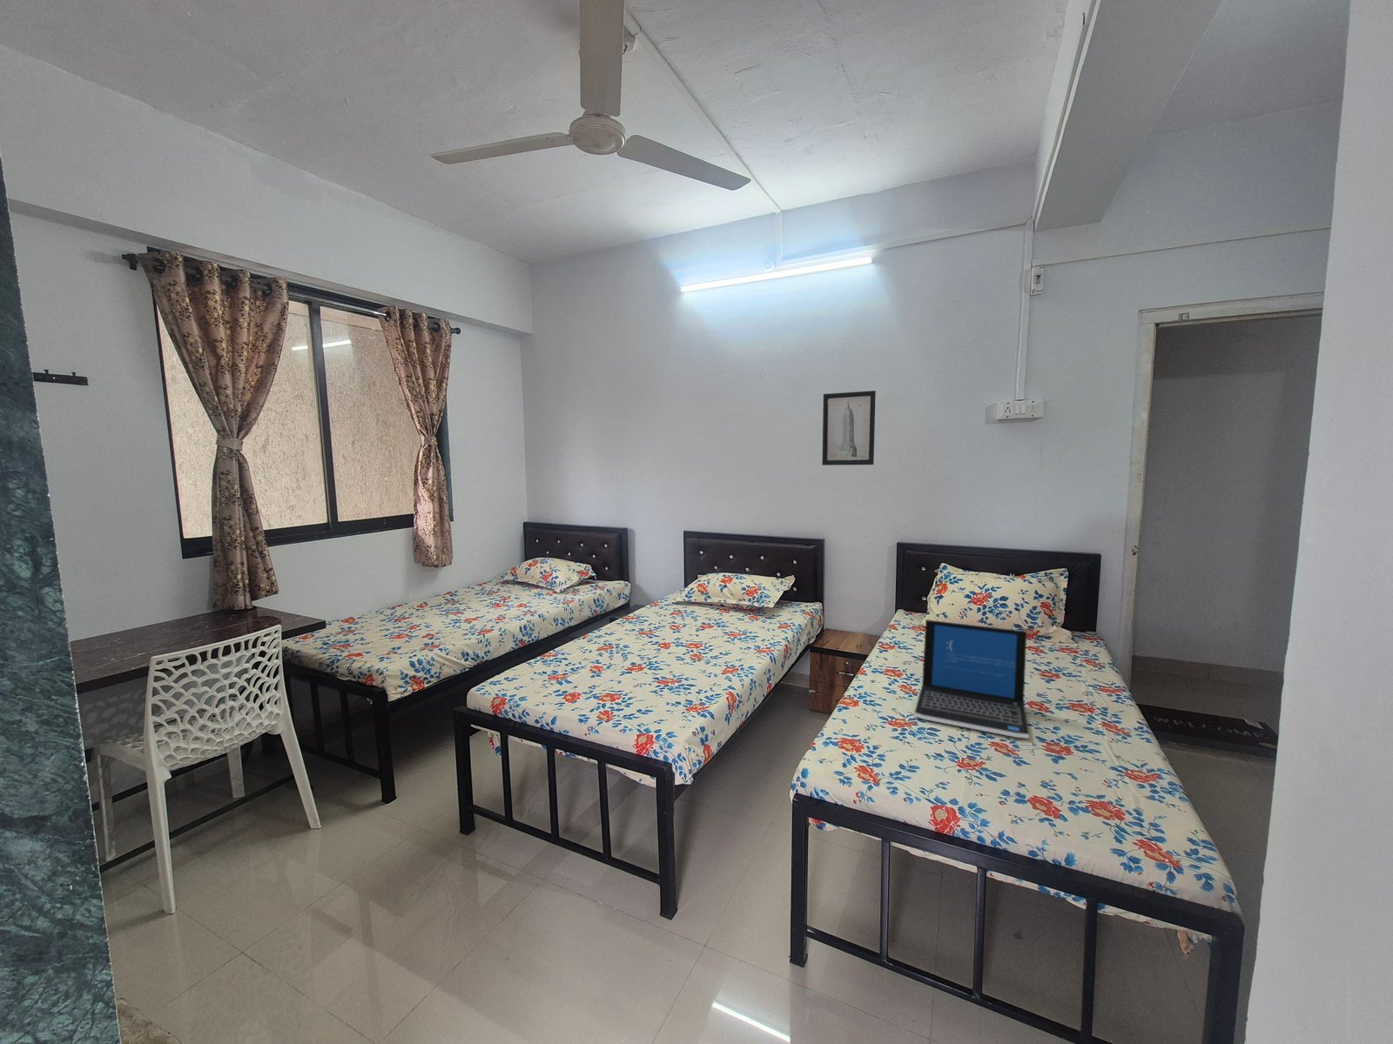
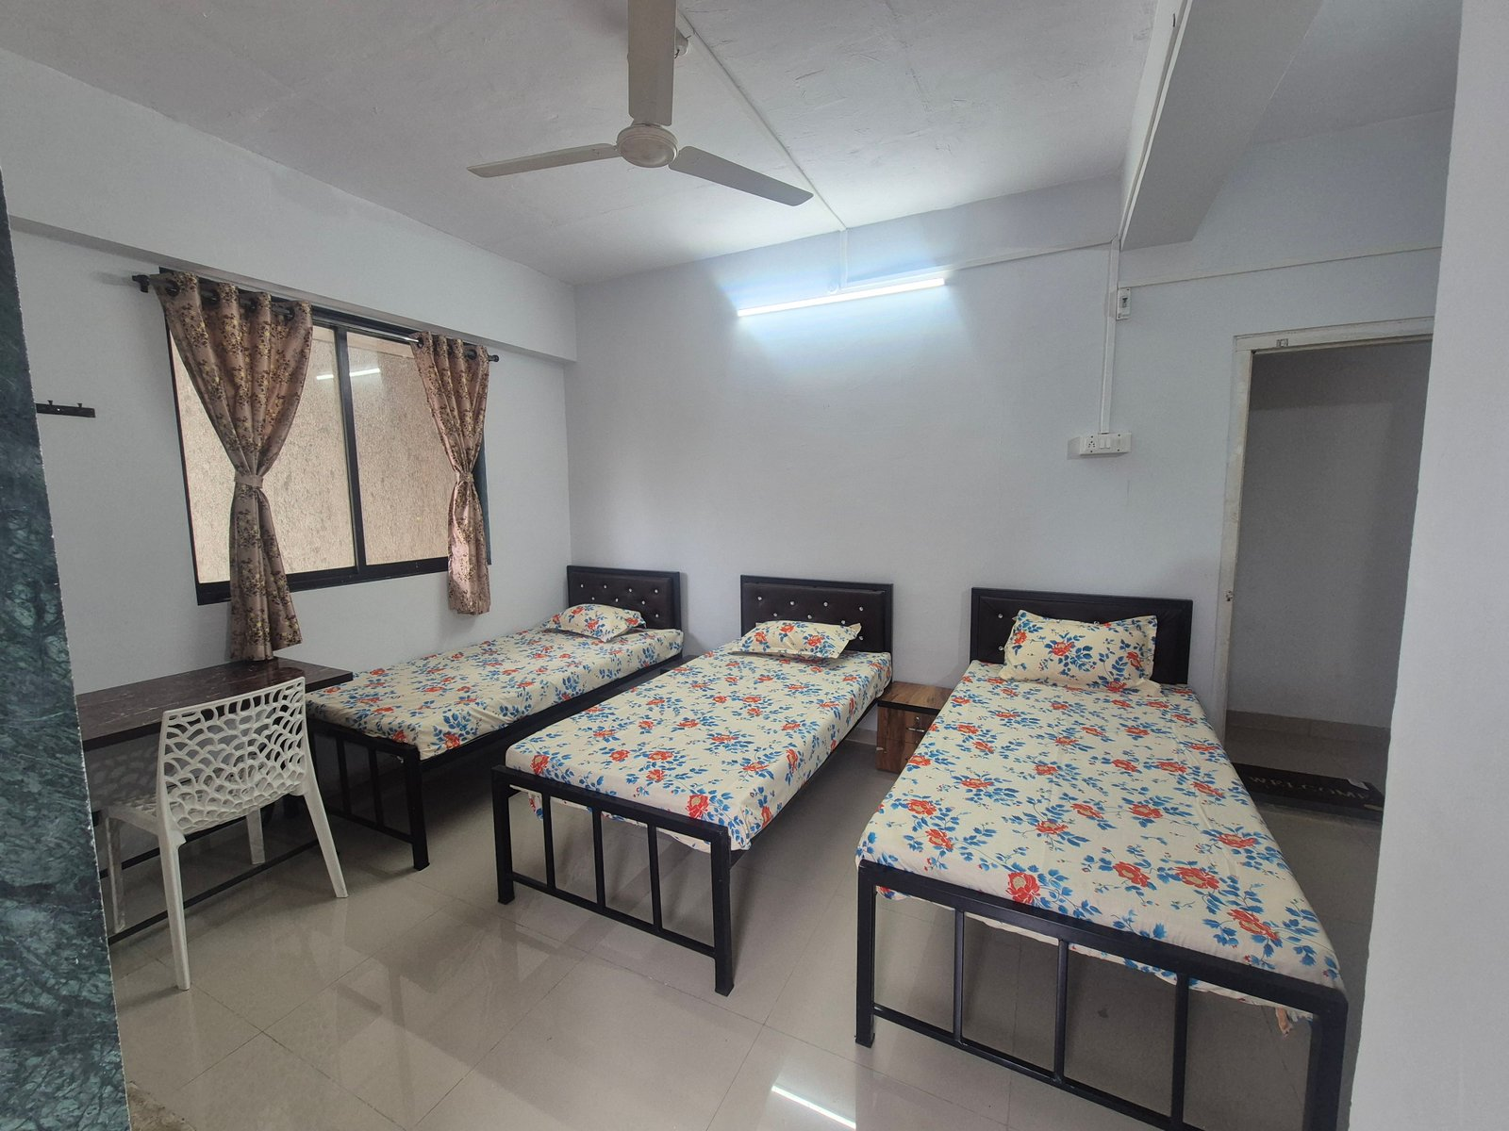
- laptop (972, 672)
- wall art (848, 429)
